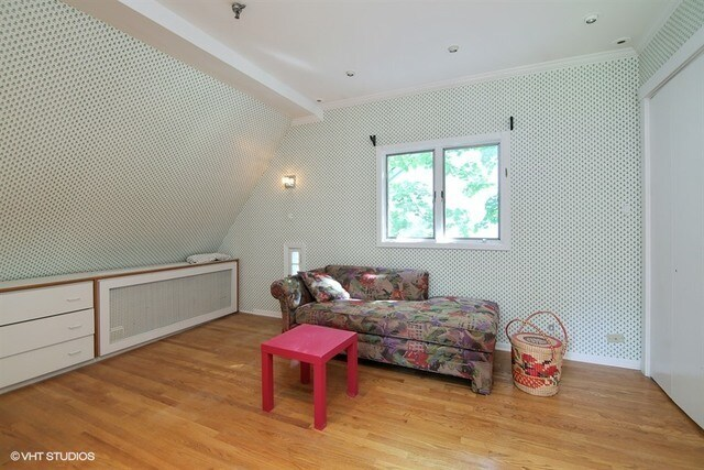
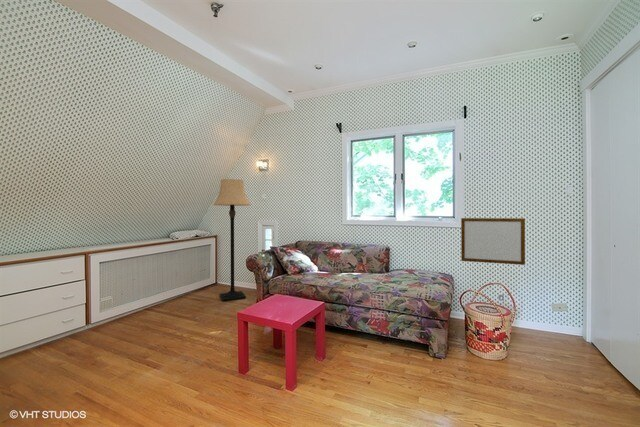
+ writing board (491, 240)
+ lamp (232, 238)
